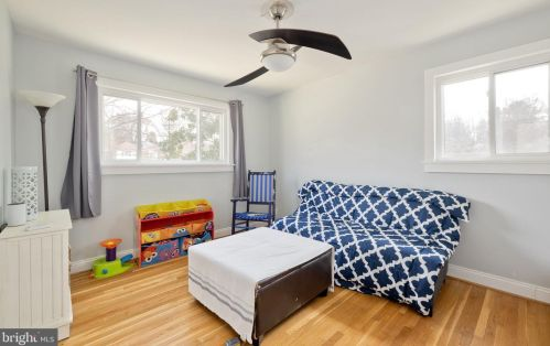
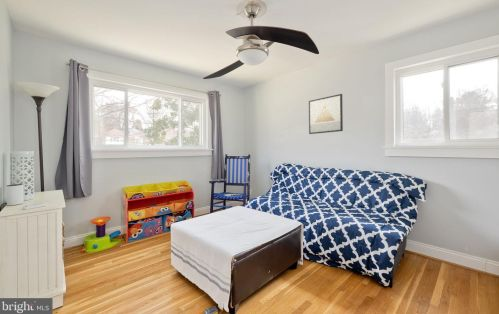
+ wall art (324, 115)
